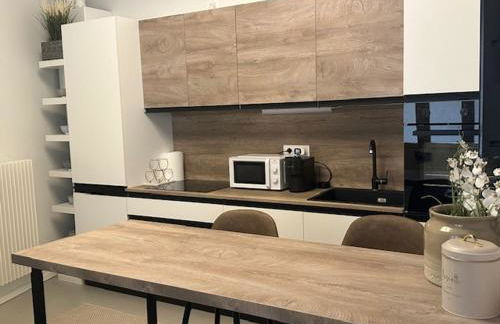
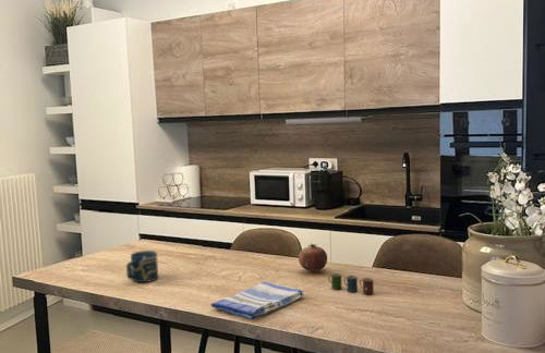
+ dish towel (258, 297)
+ fruit (313, 257)
+ cup (350, 279)
+ cup (141, 267)
